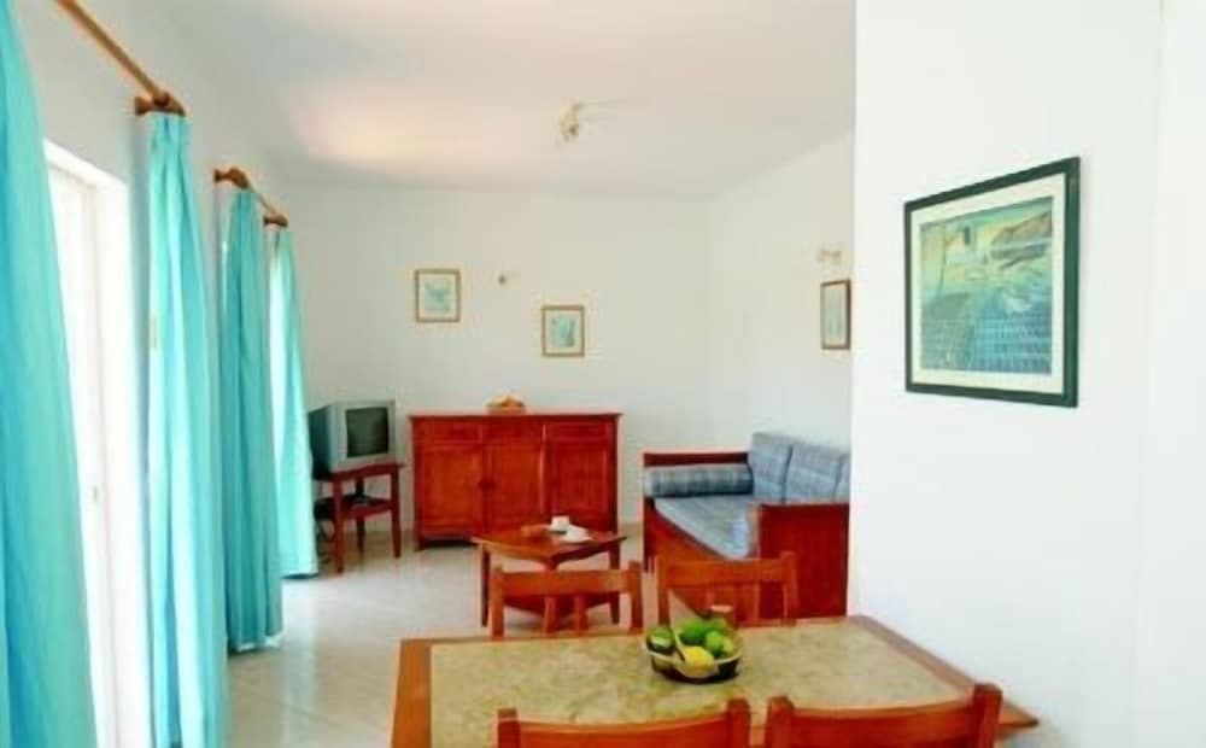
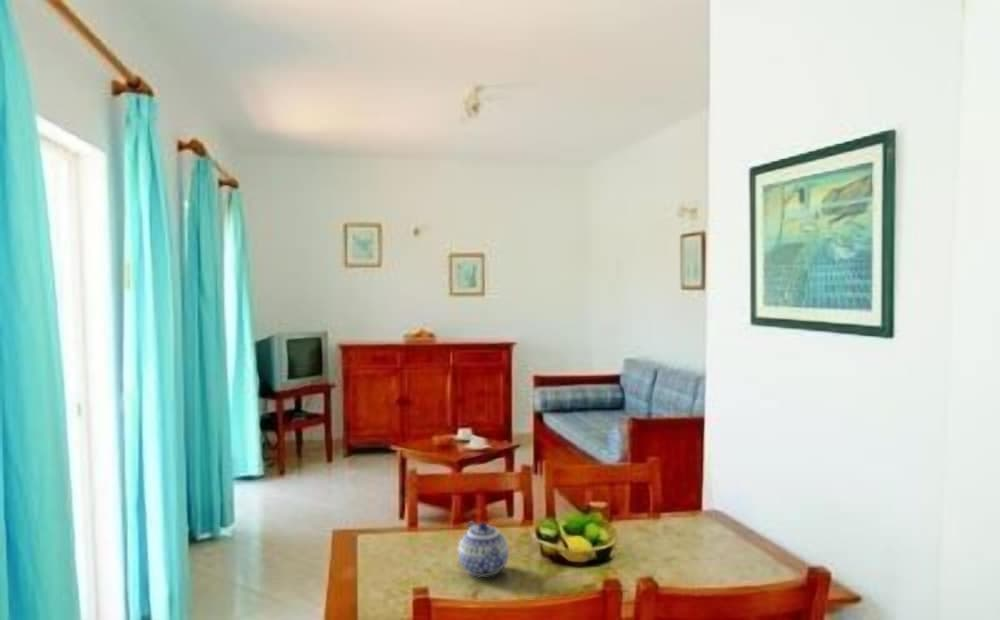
+ teapot (483, 546)
